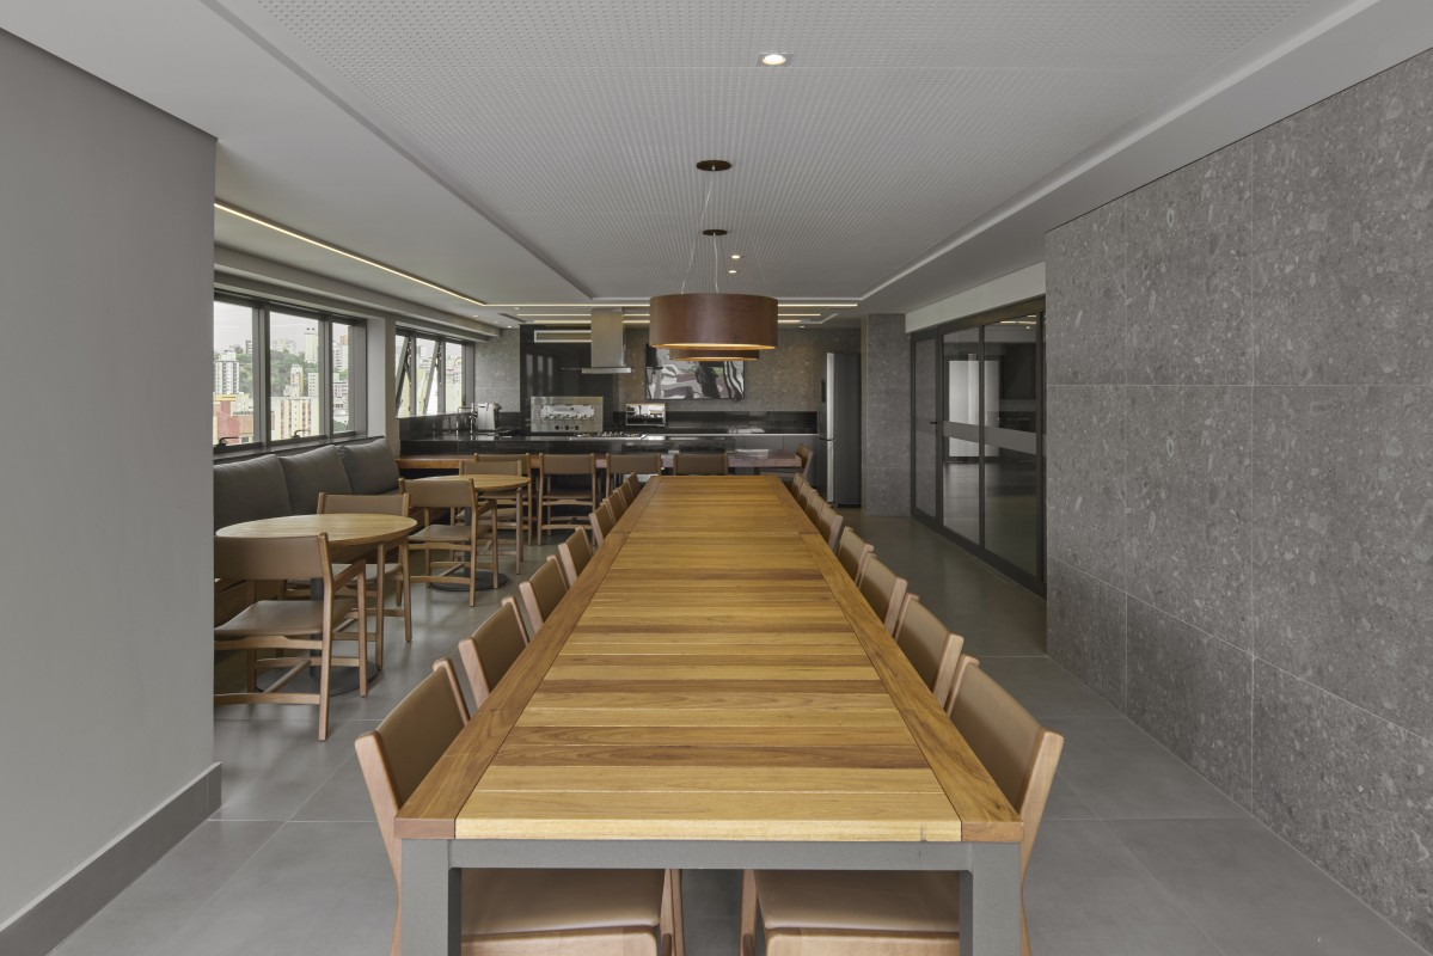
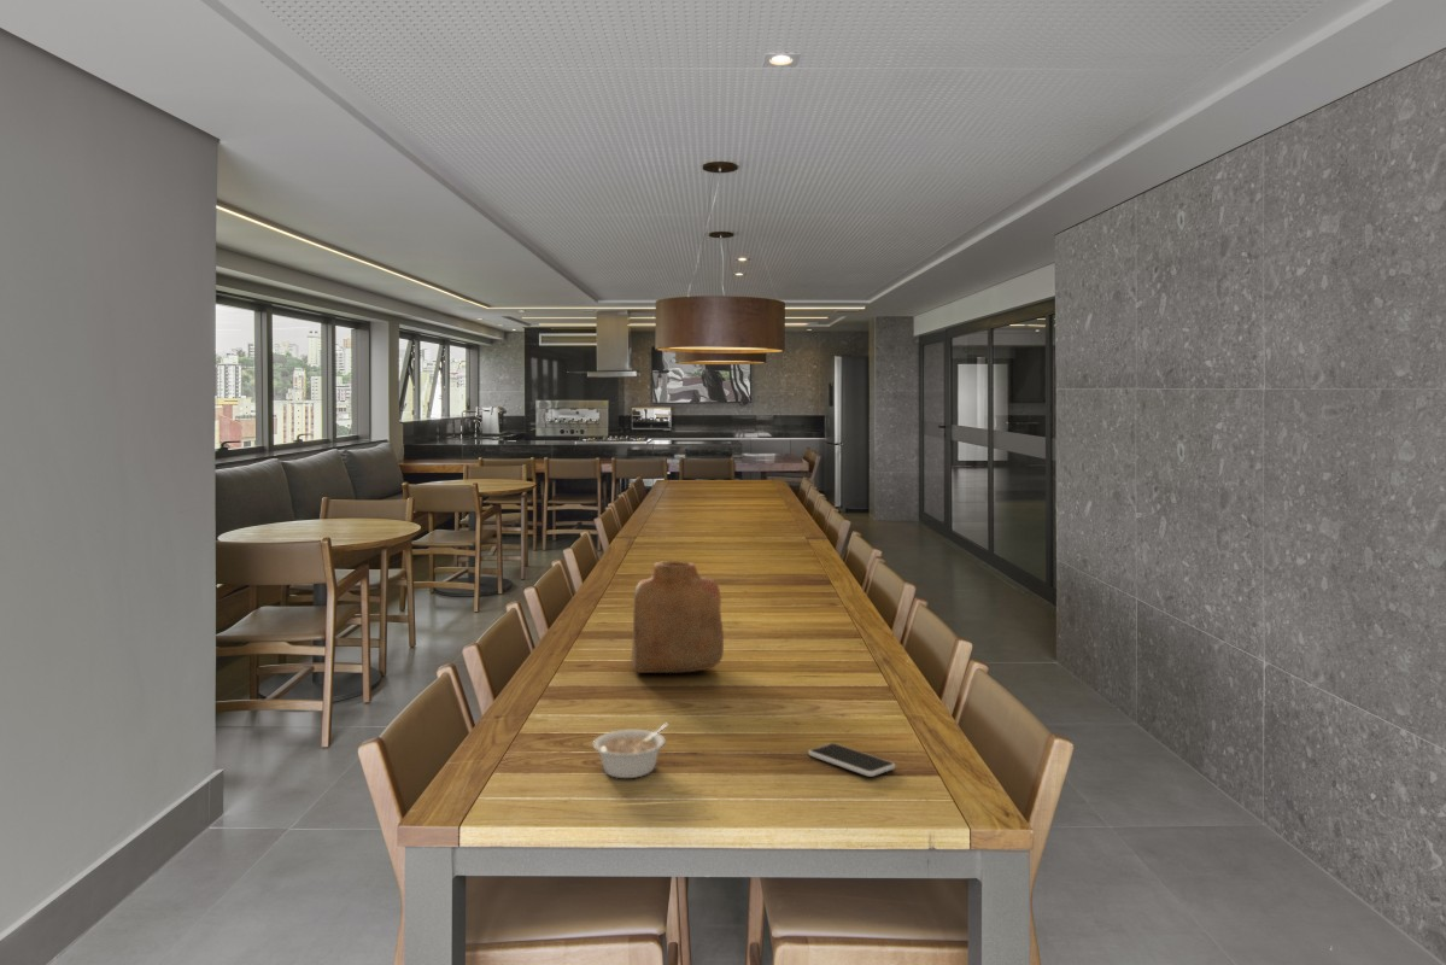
+ legume (630, 750)
+ vase (675, 615)
+ smartphone (850, 759)
